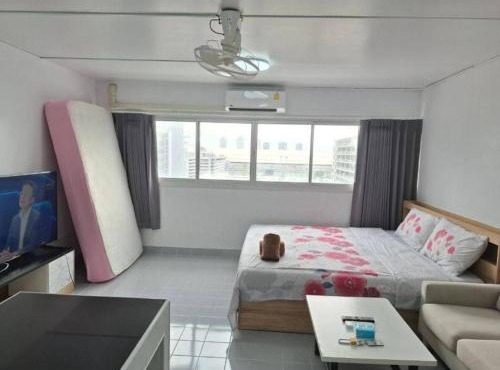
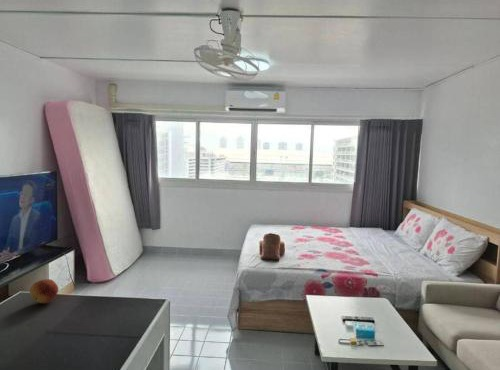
+ fruit (44, 291)
